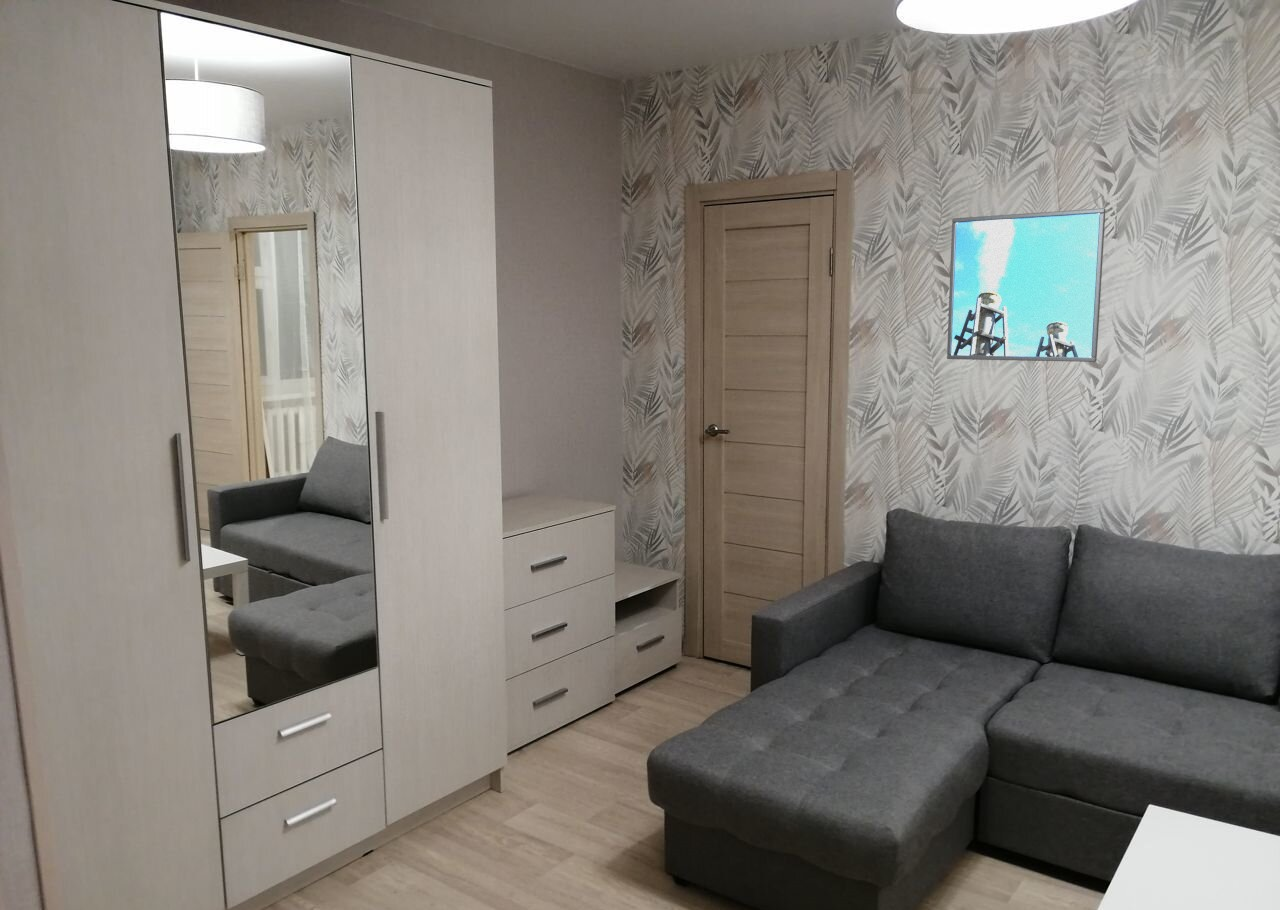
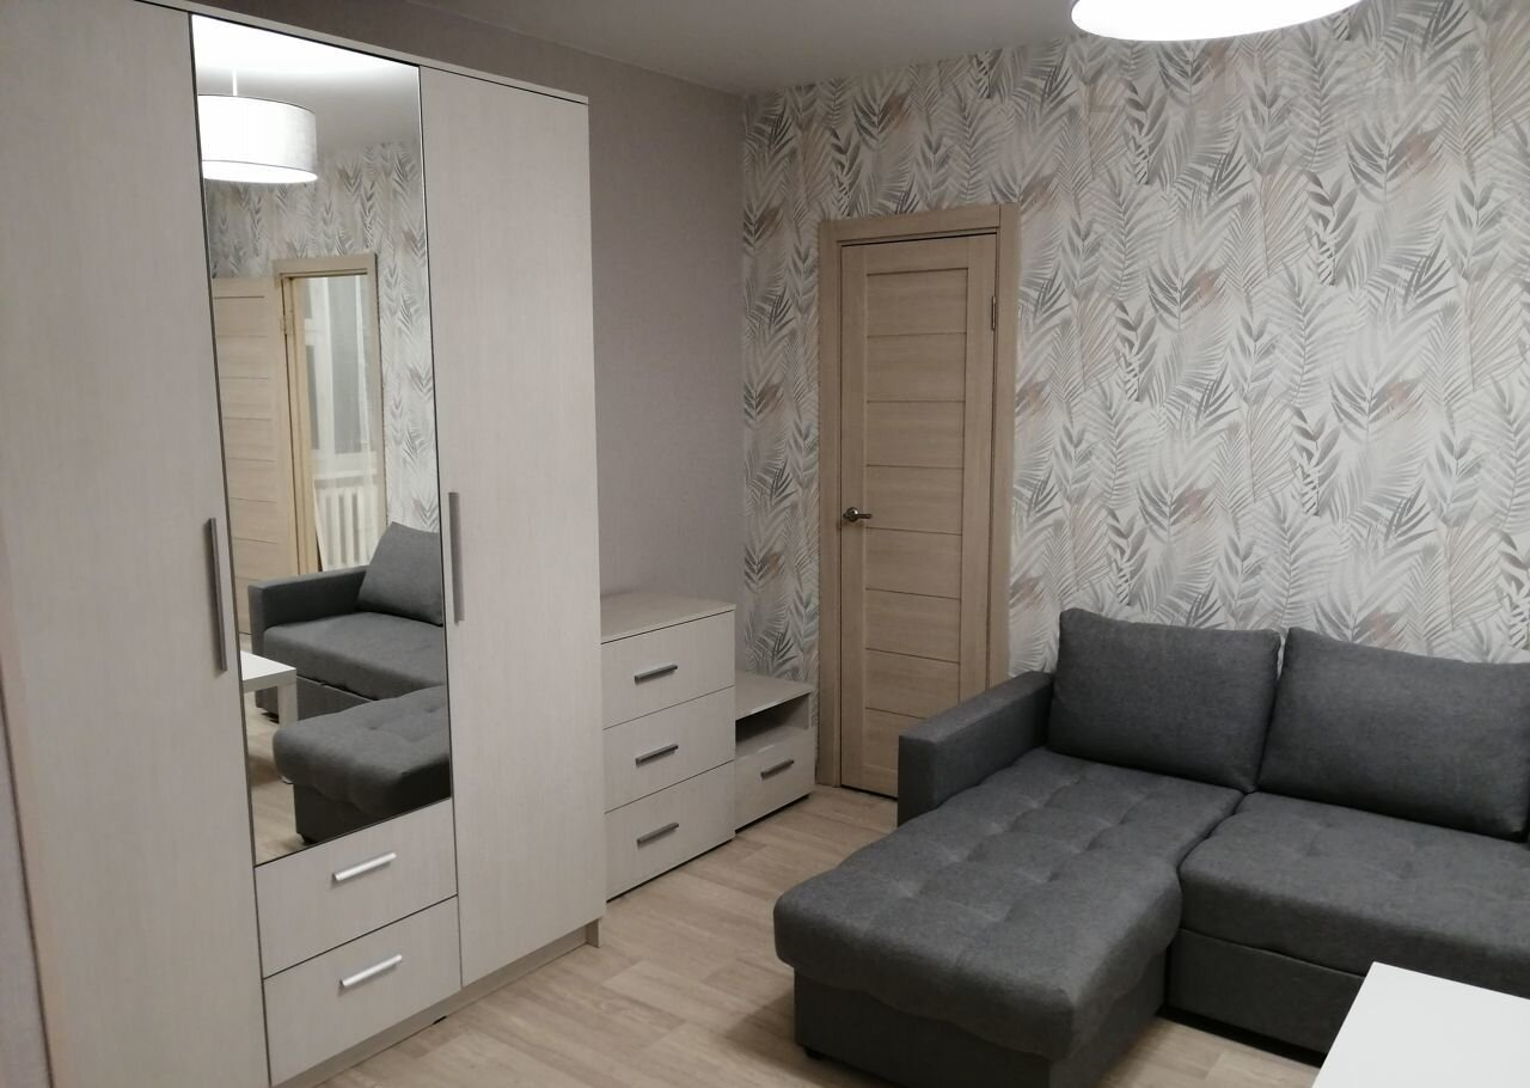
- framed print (1022, 287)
